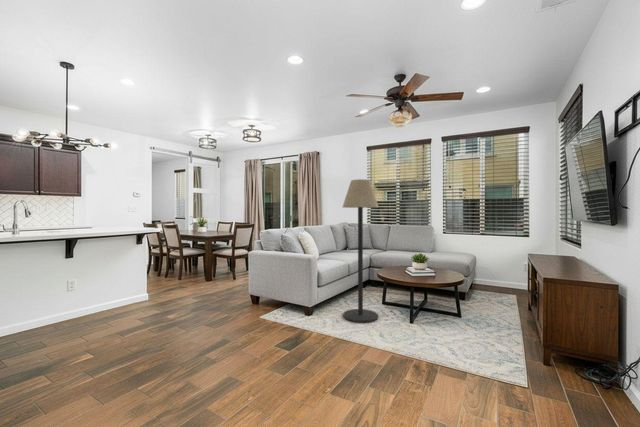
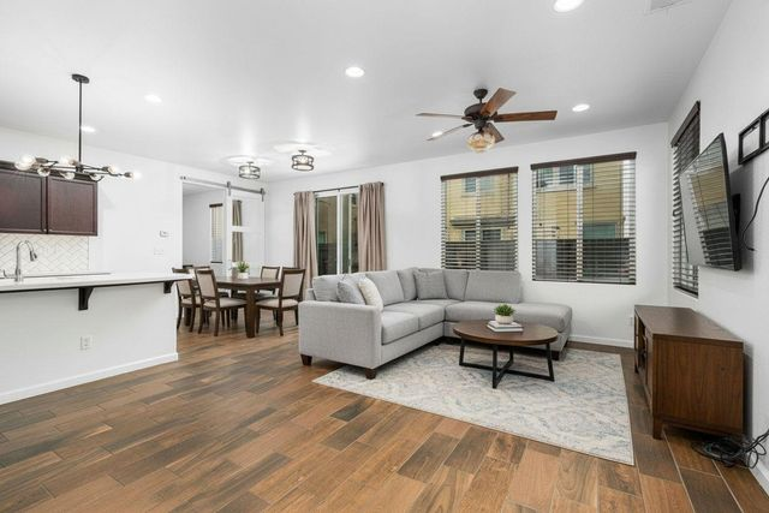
- floor lamp (360, 248)
